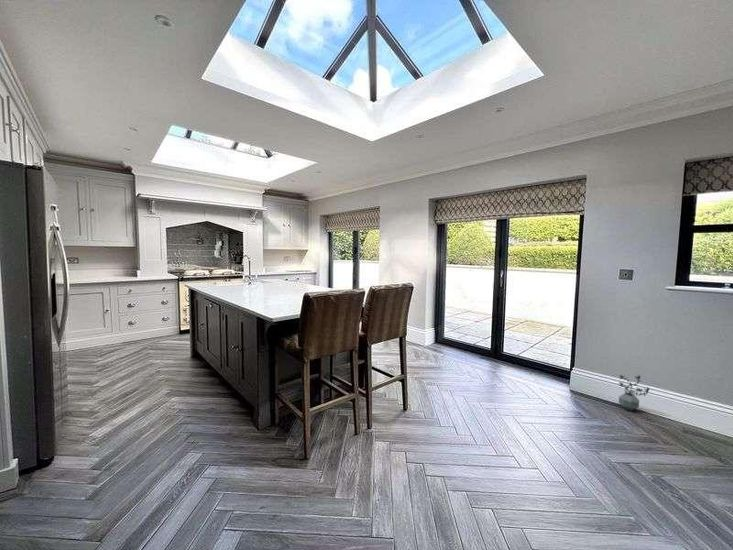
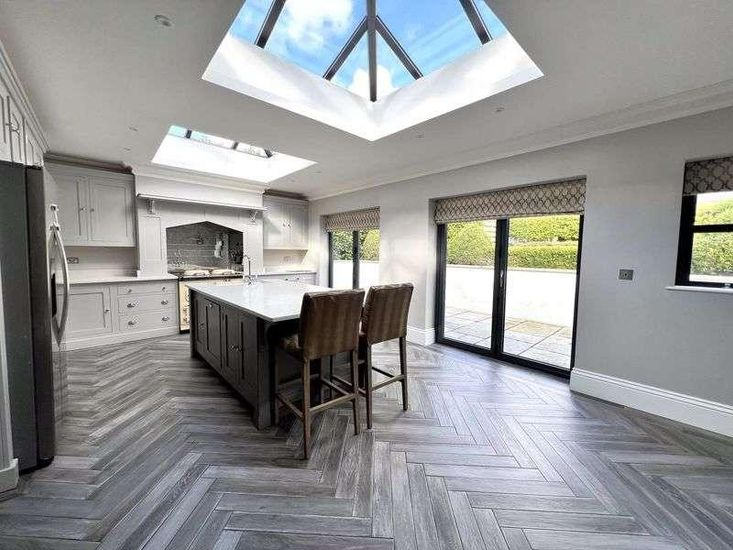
- potted plant (632, 392)
